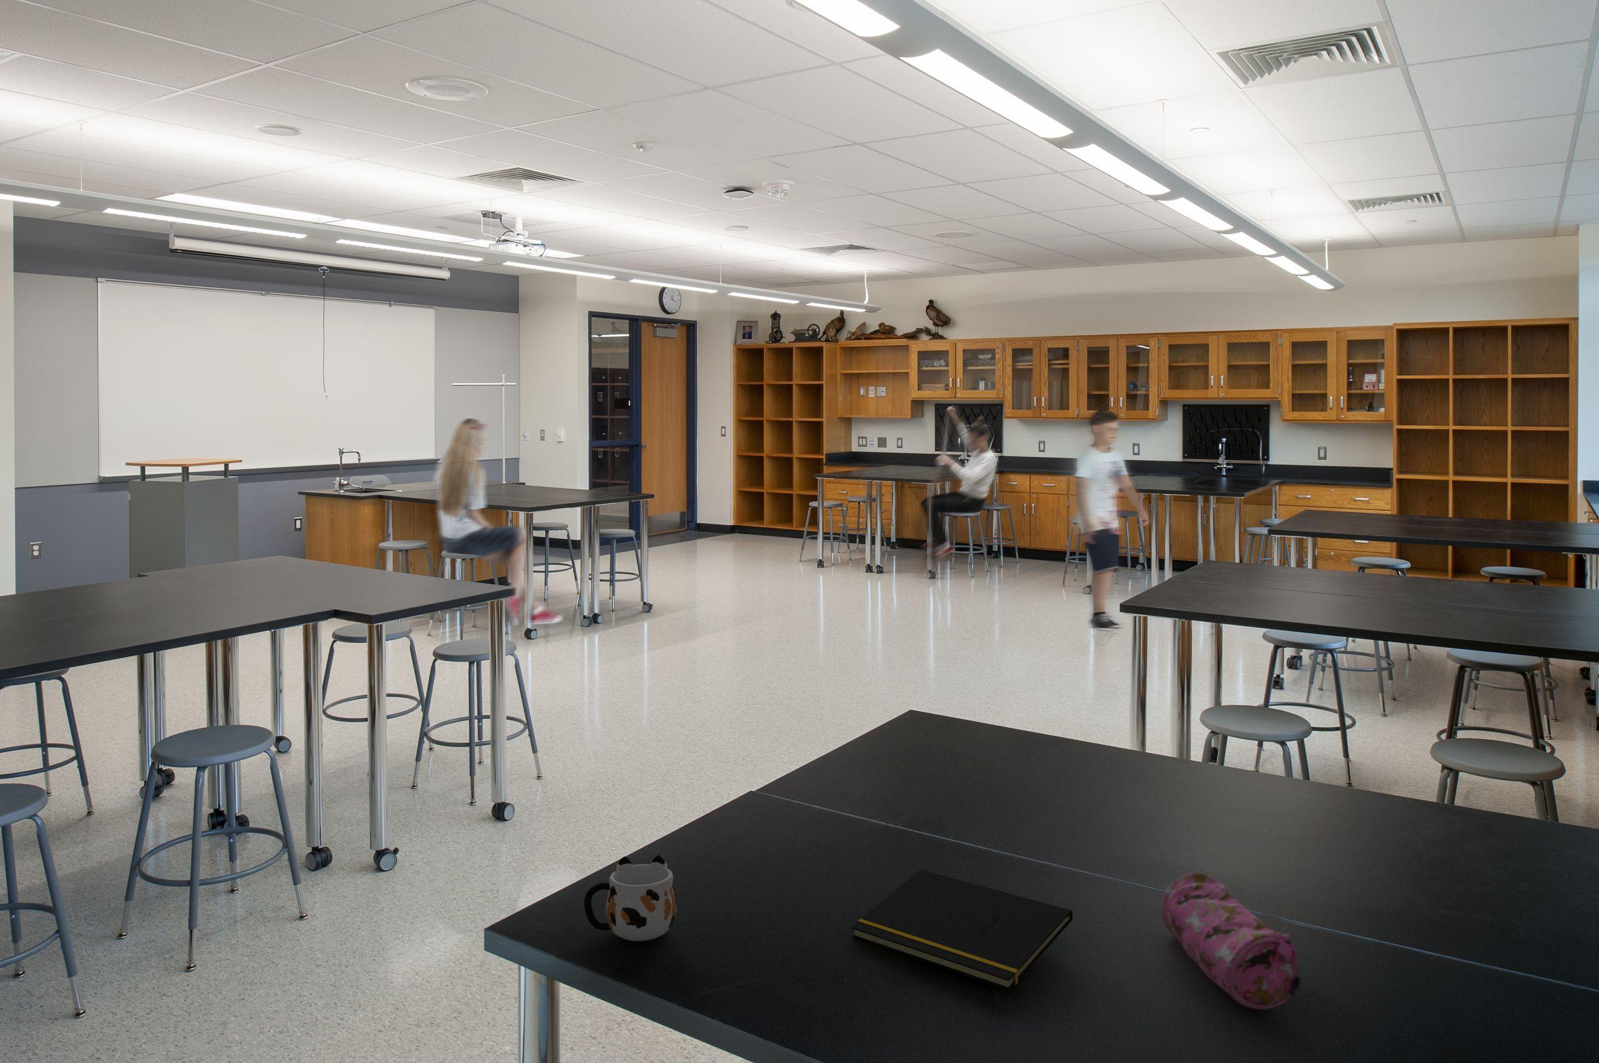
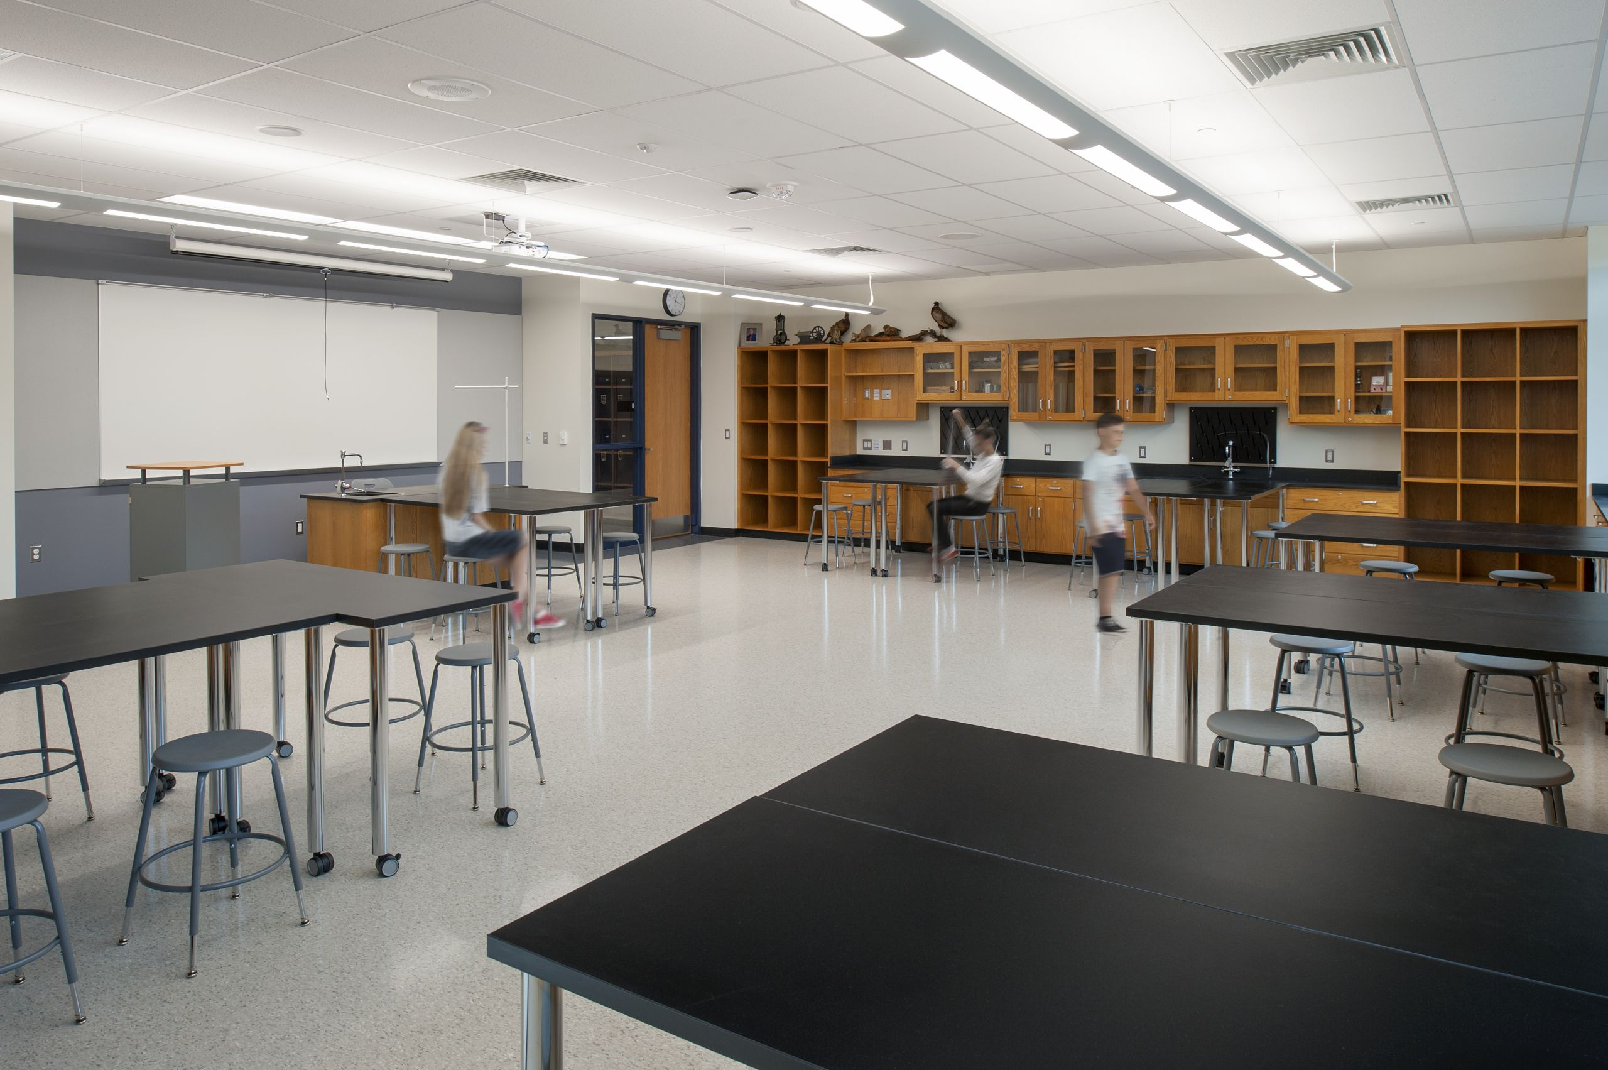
- pencil case (1225, 935)
- mug (630, 899)
- notepad (960, 923)
